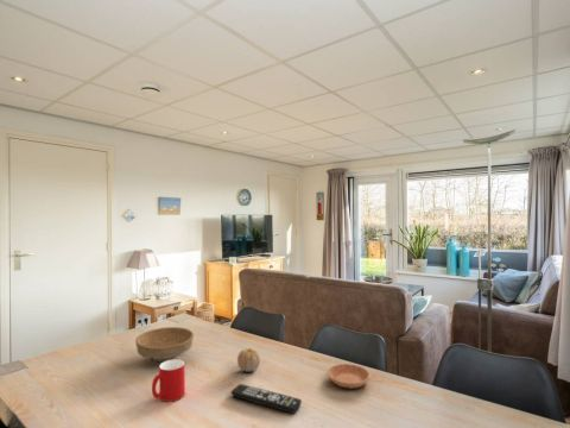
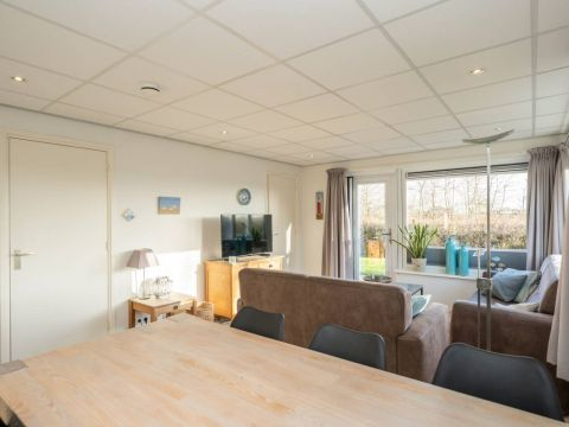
- bowl (165, 346)
- fruit (248, 359)
- saucer (348, 376)
- remote control (265, 397)
- cup (167, 382)
